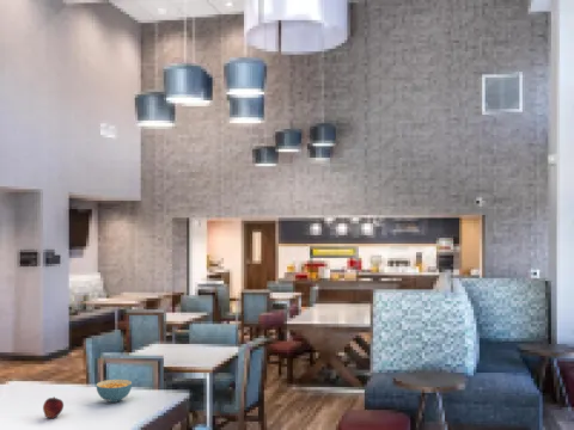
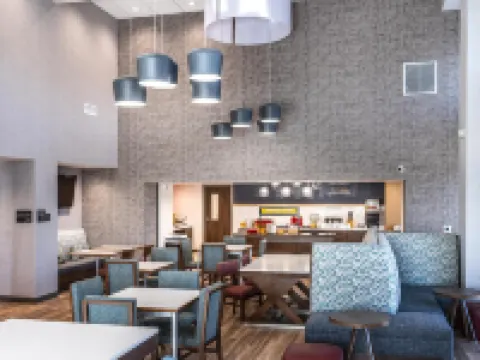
- cereal bowl (114, 392)
- fruit (53, 406)
